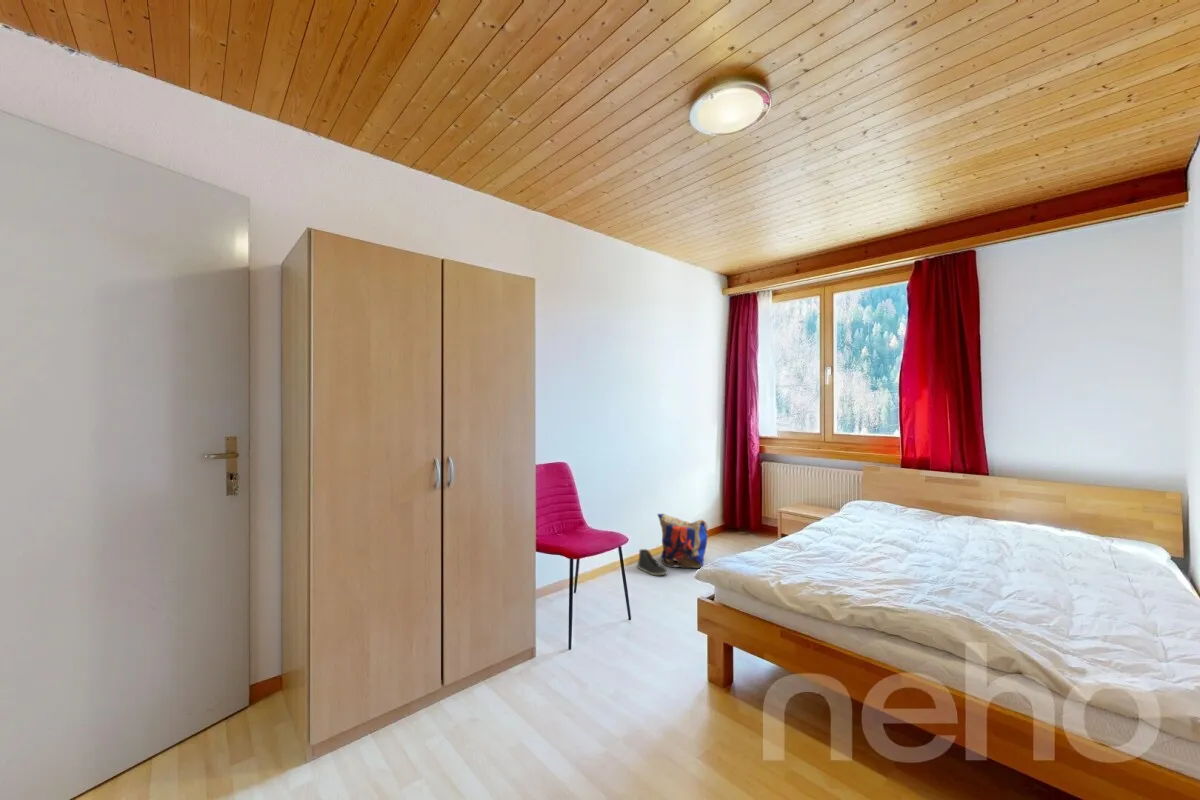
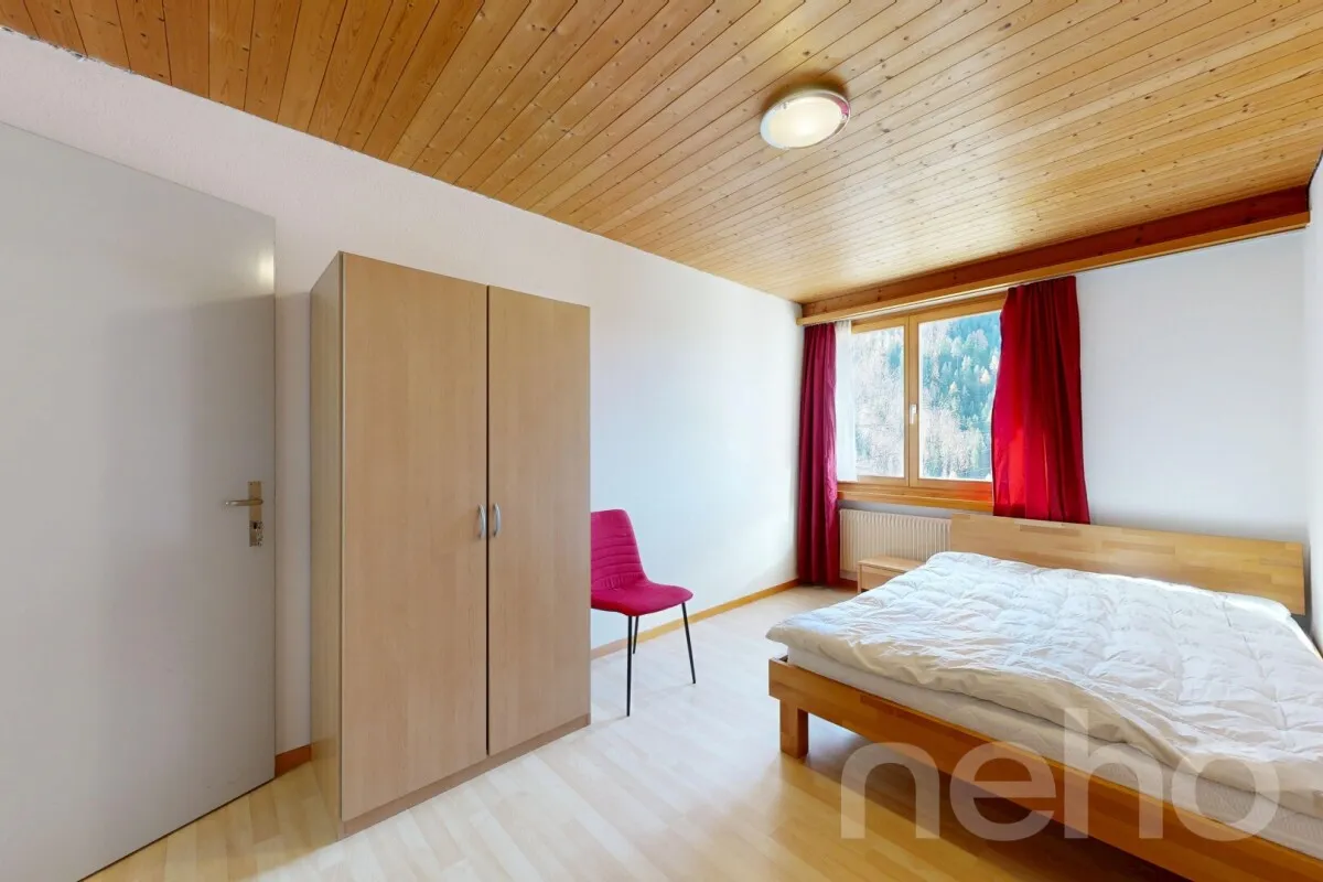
- sneaker (651, 562)
- backpack (683, 539)
